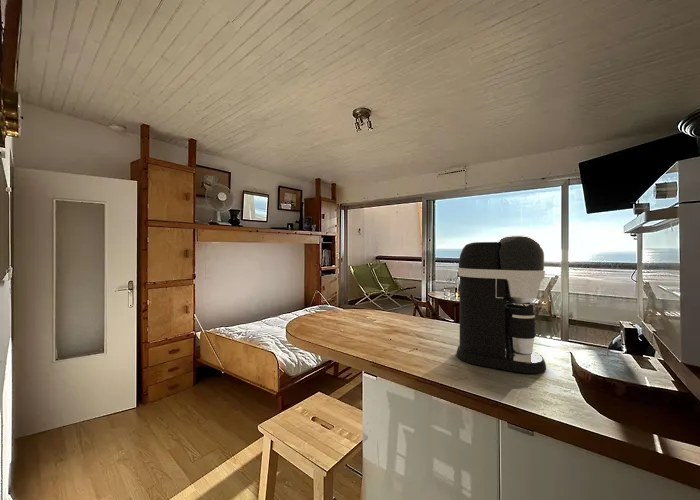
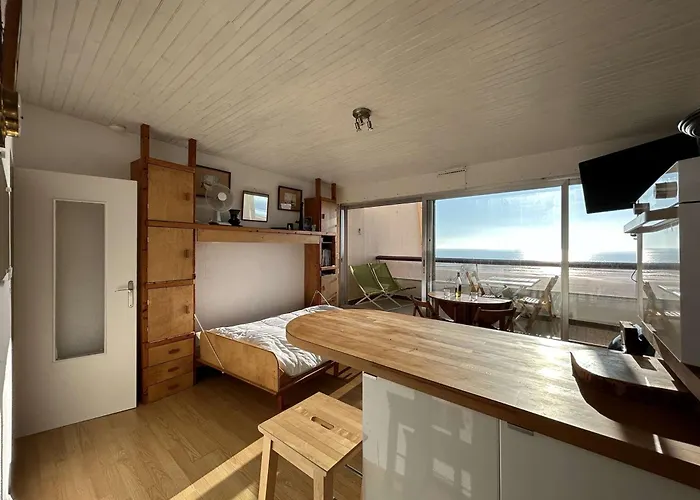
- coffee maker (498, 297)
